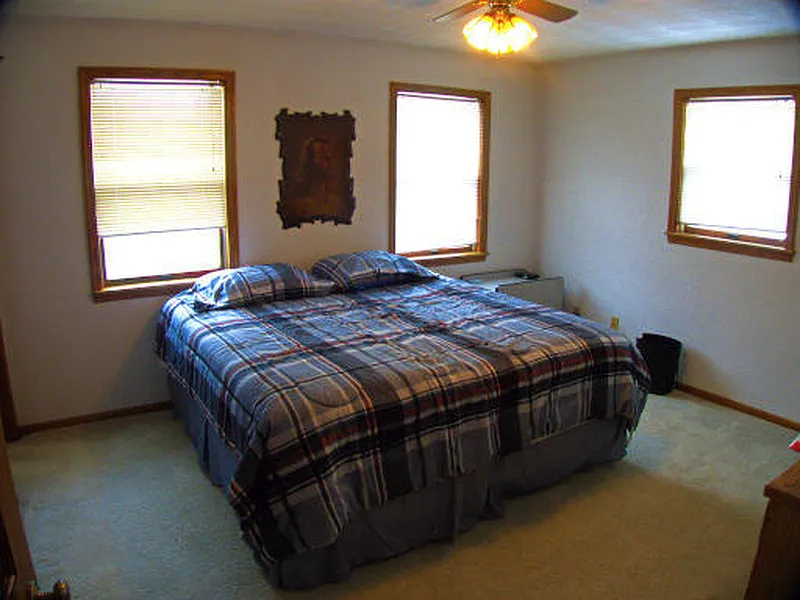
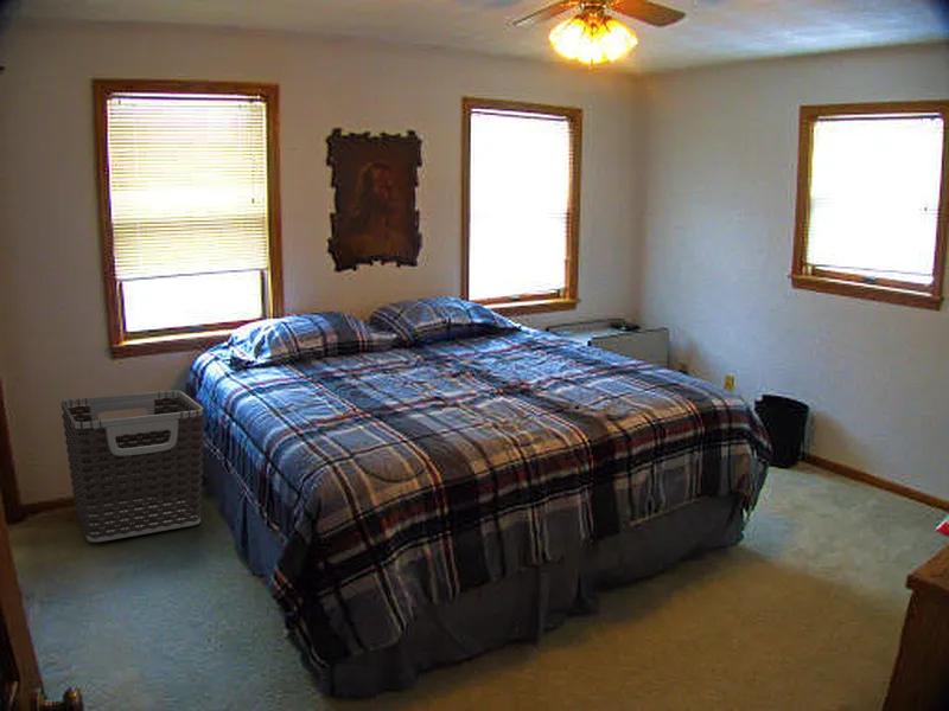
+ clothes hamper (134, 461)
